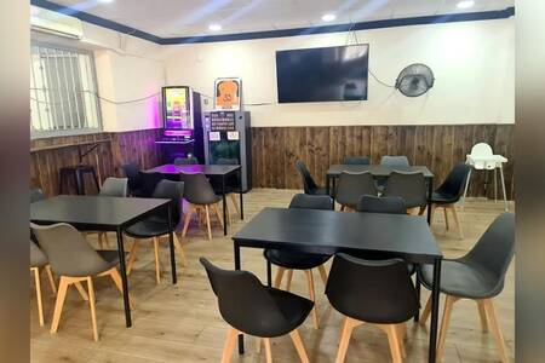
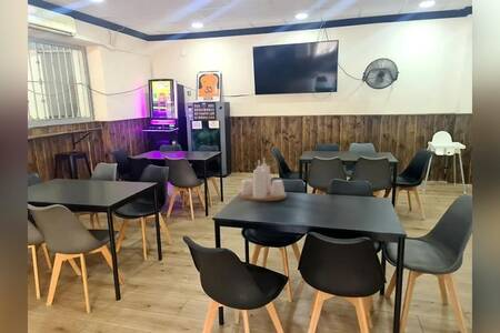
+ condiment set (261, 178)
